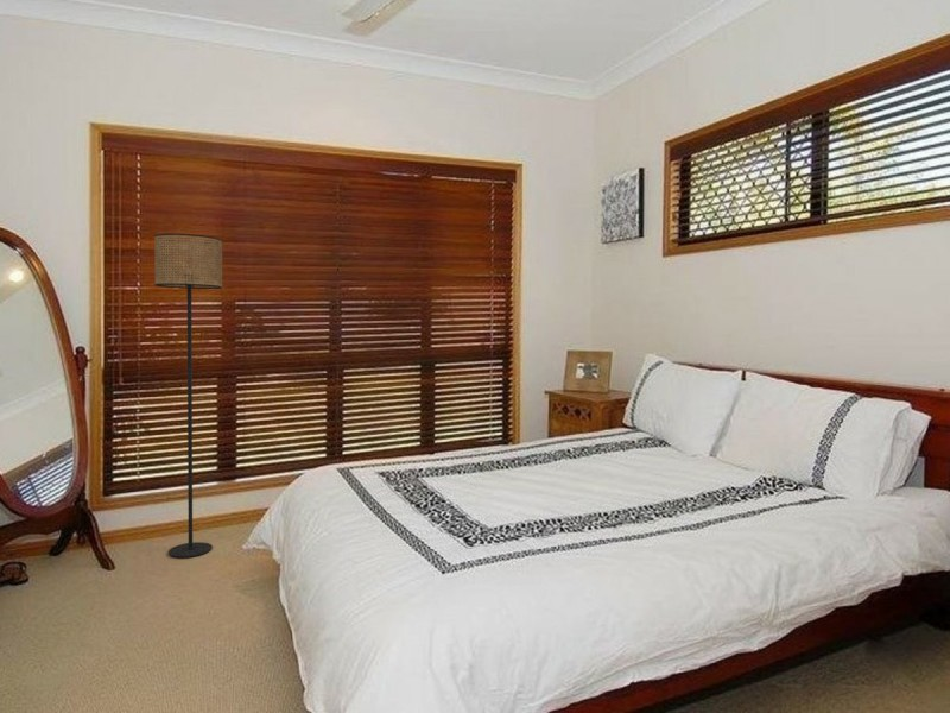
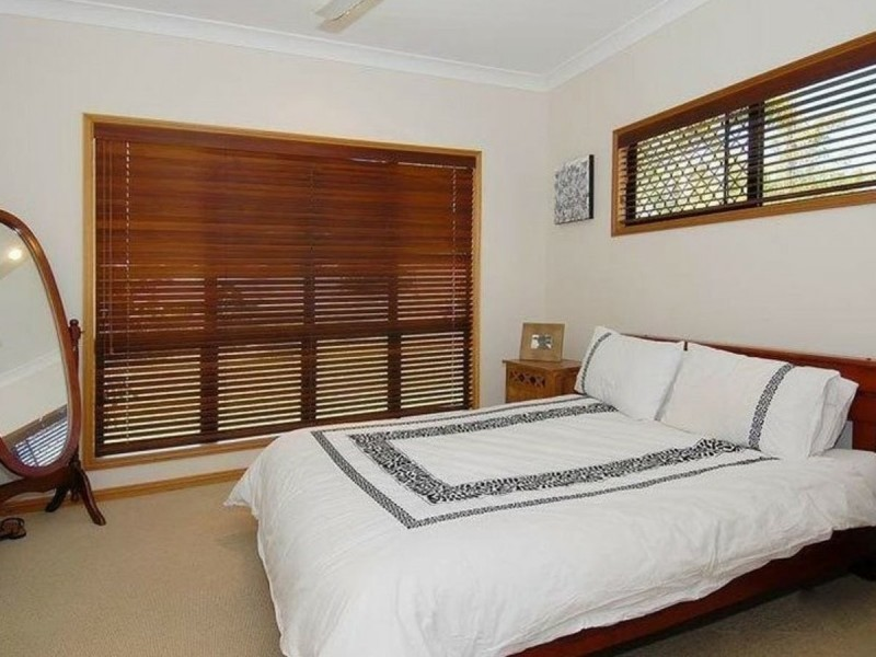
- floor lamp (189, 396)
